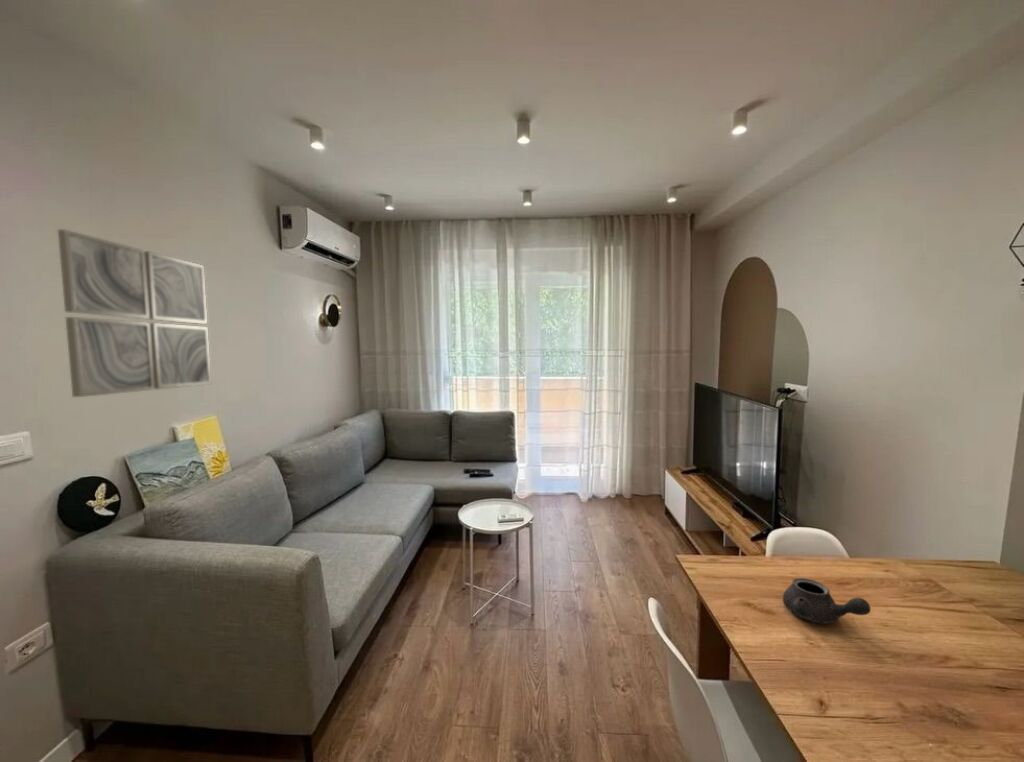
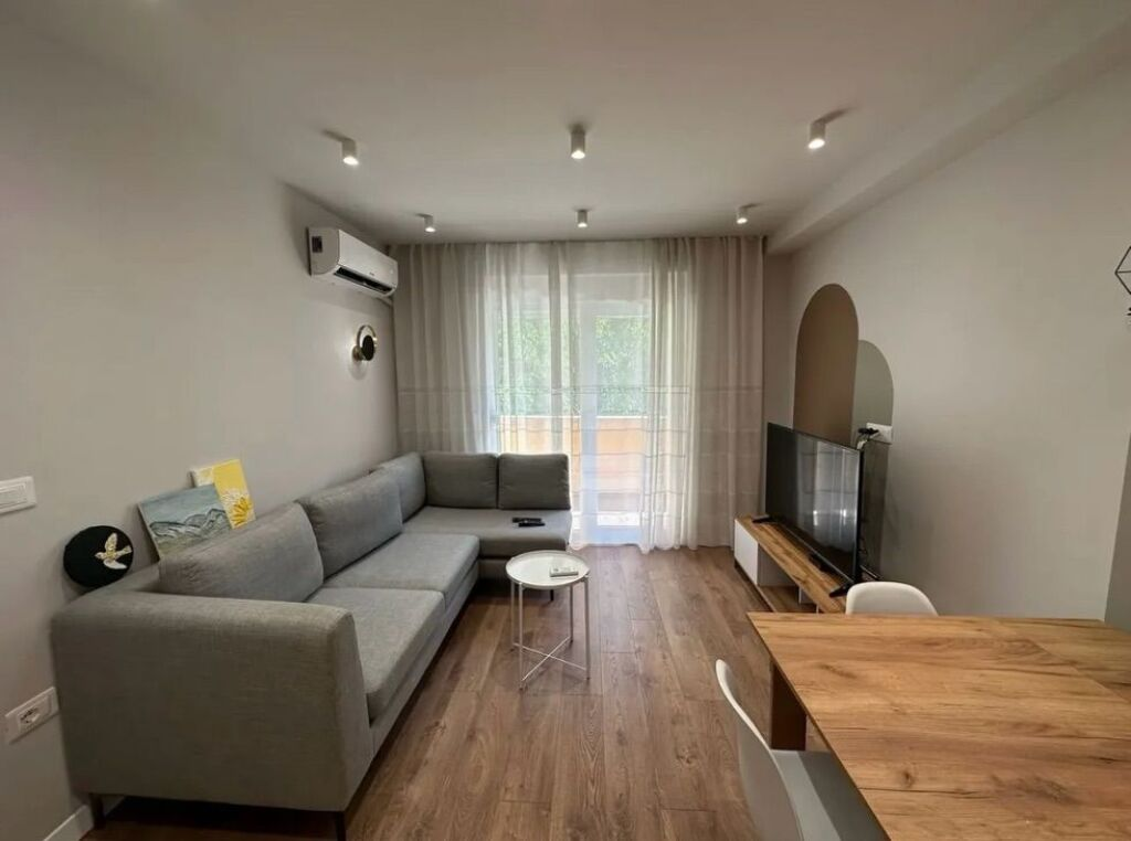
- wall art (148, 318)
- teapot (823, 602)
